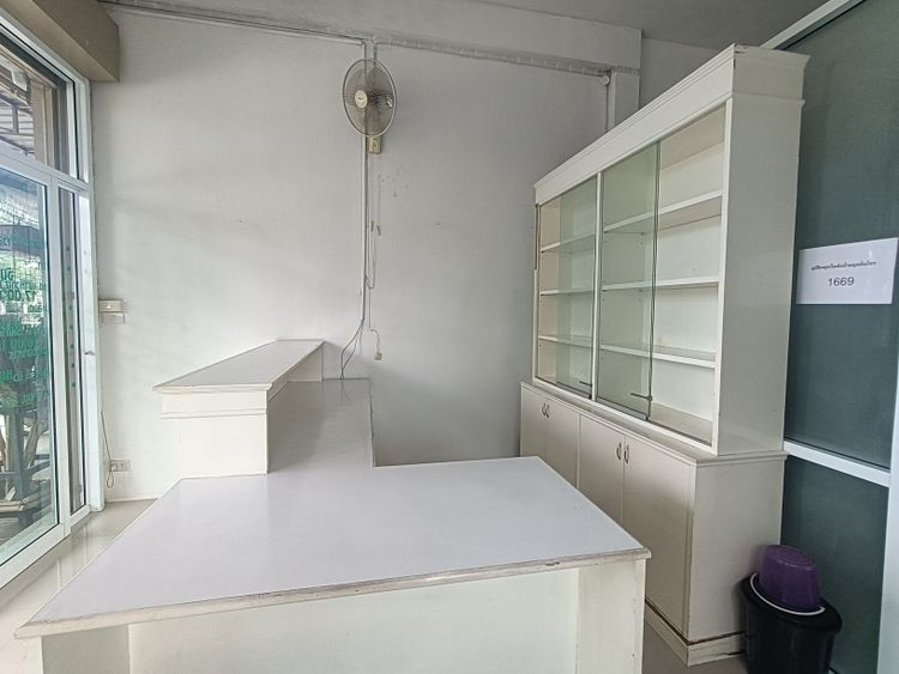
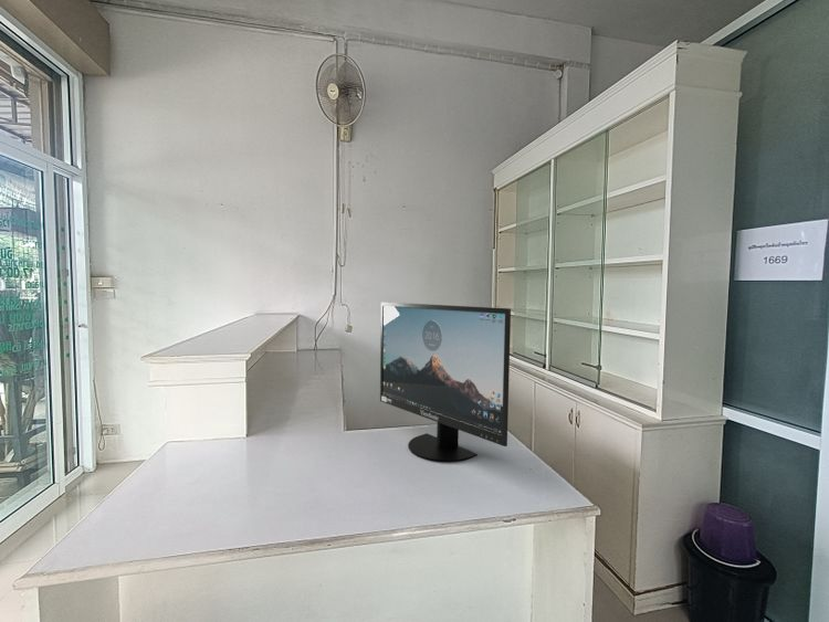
+ monitor (437, 378)
